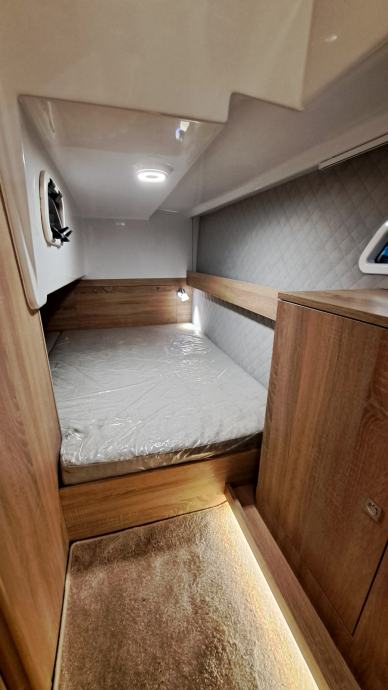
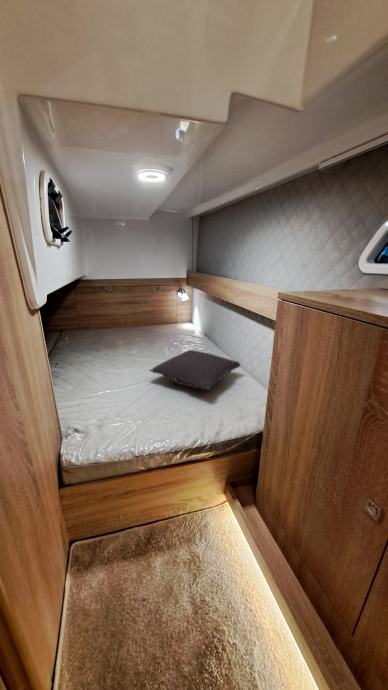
+ pillow (196, 368)
